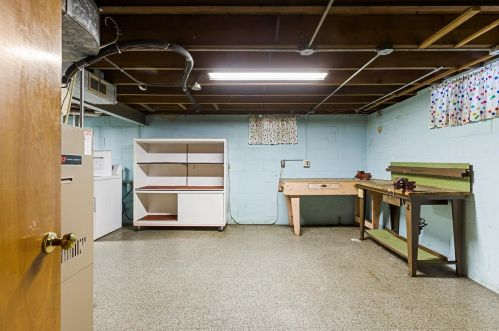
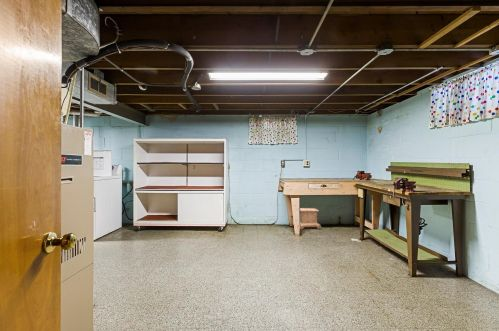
+ stool (308, 218)
